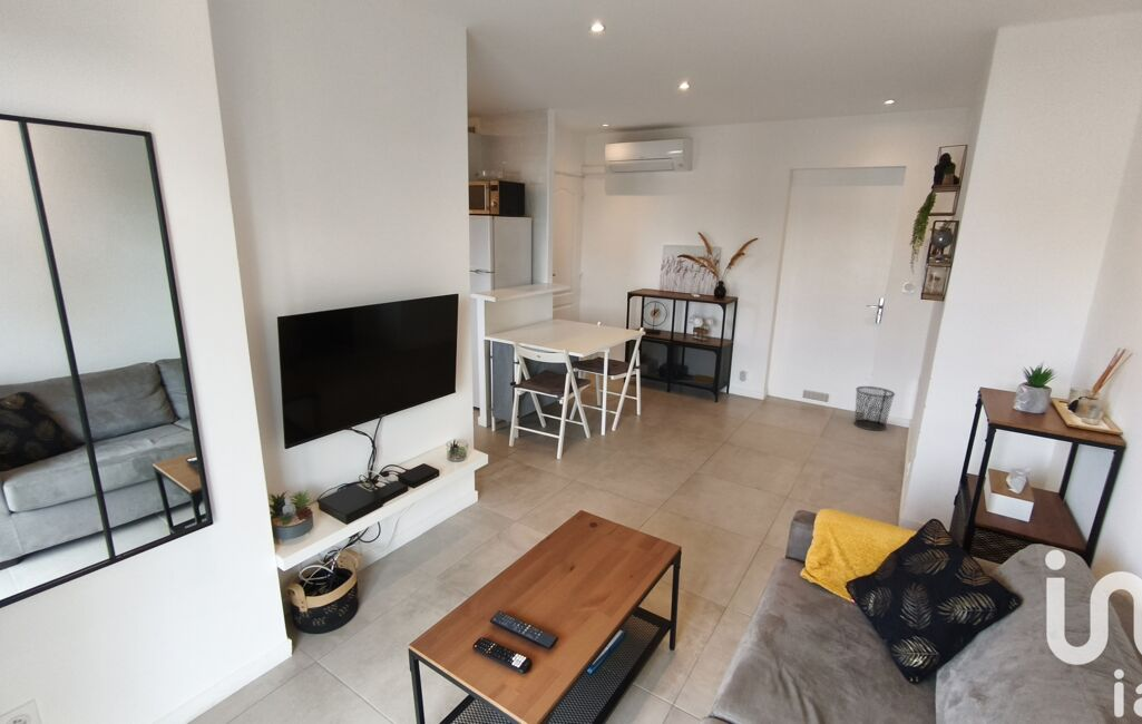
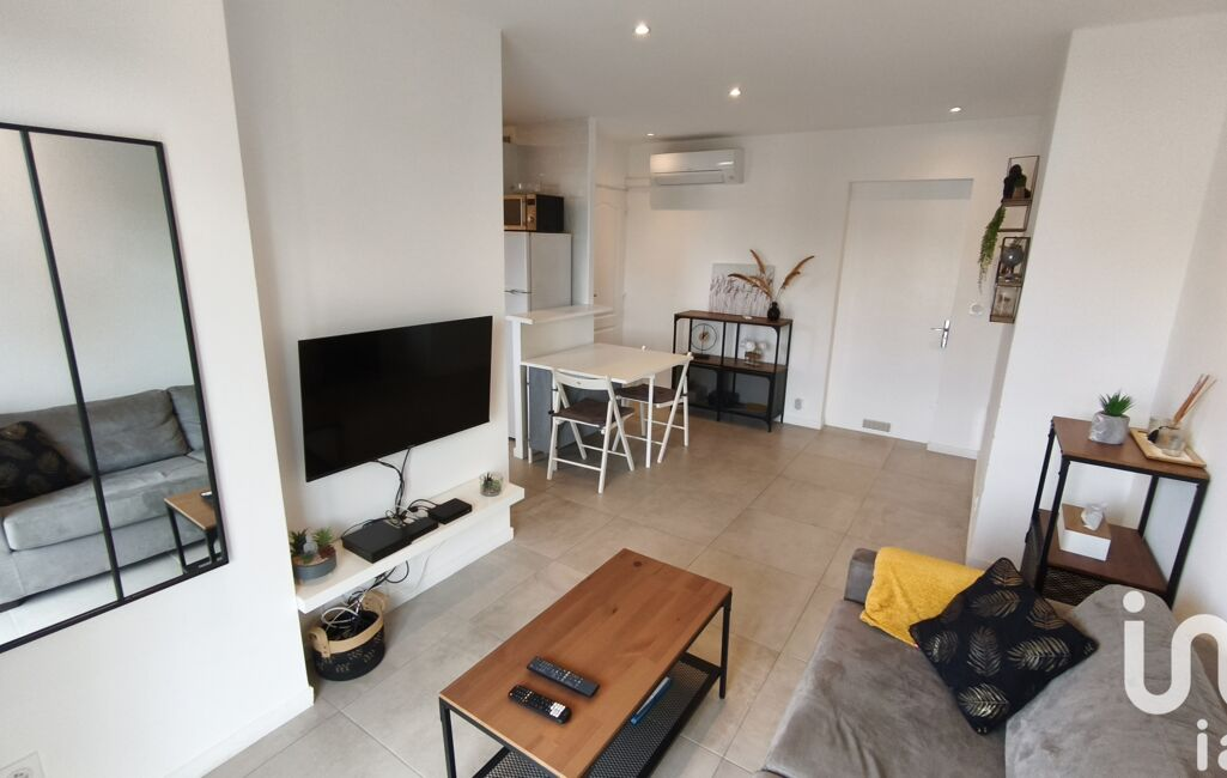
- waste bin (872, 408)
